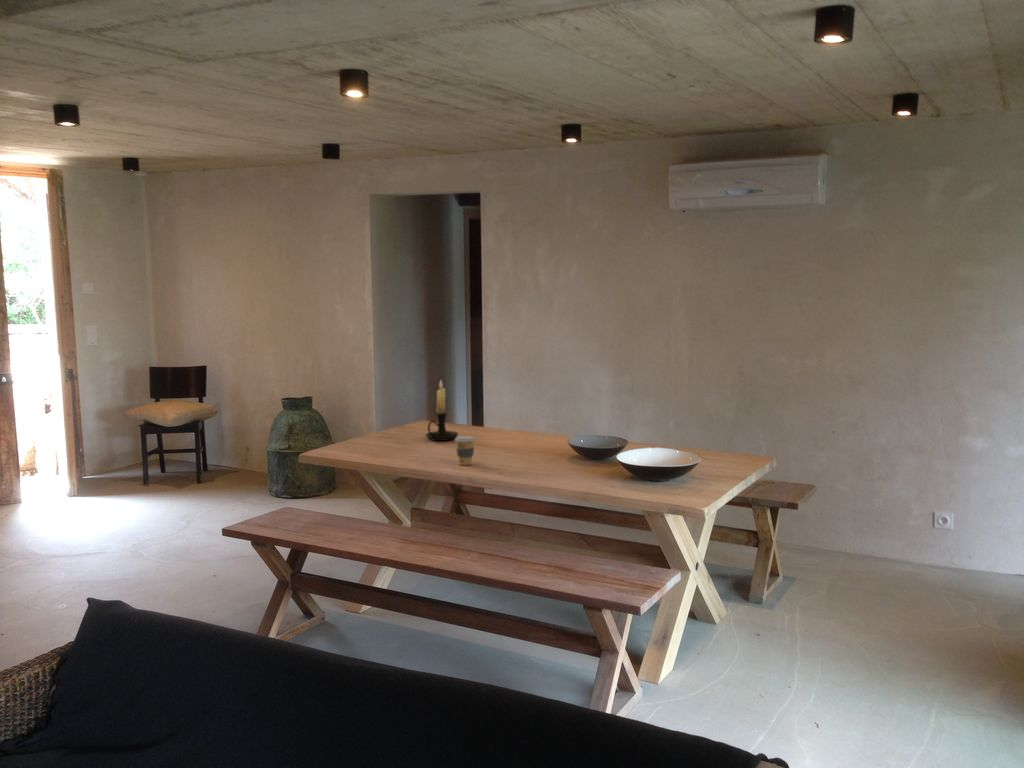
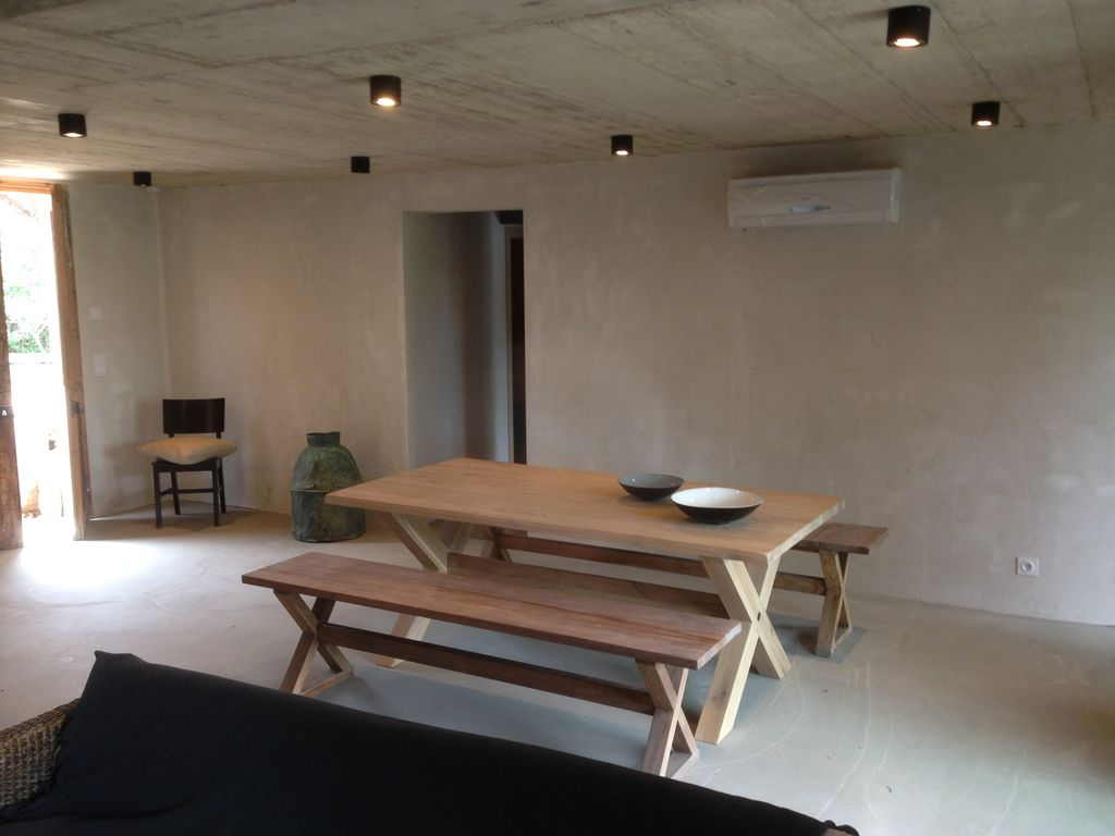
- candle holder (438, 409)
- coffee cup (465, 450)
